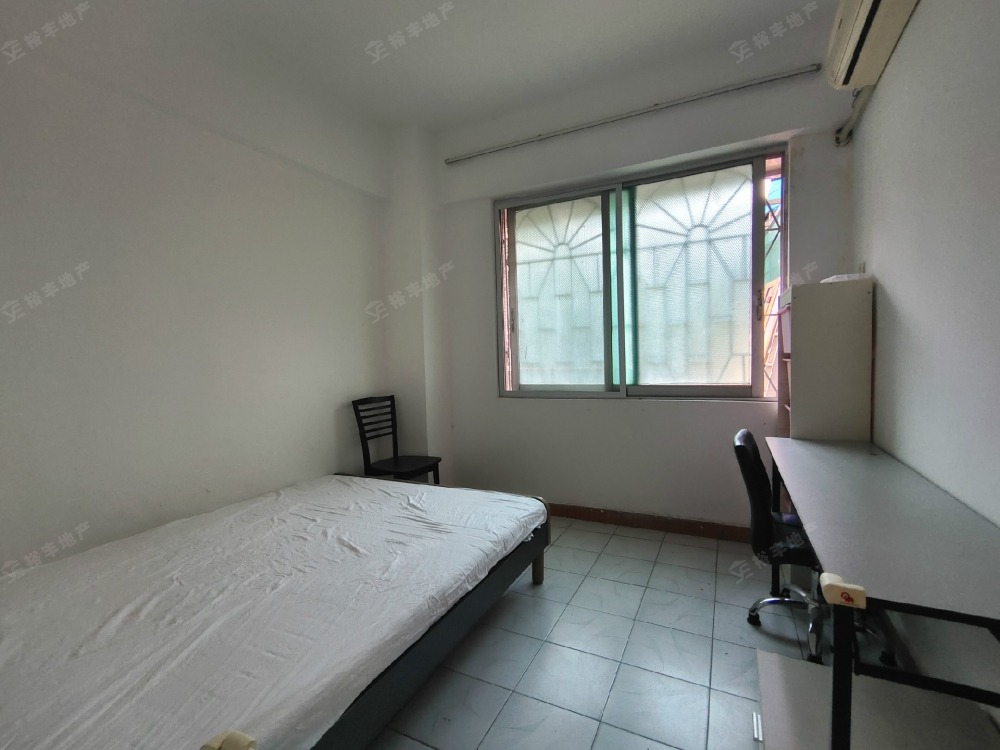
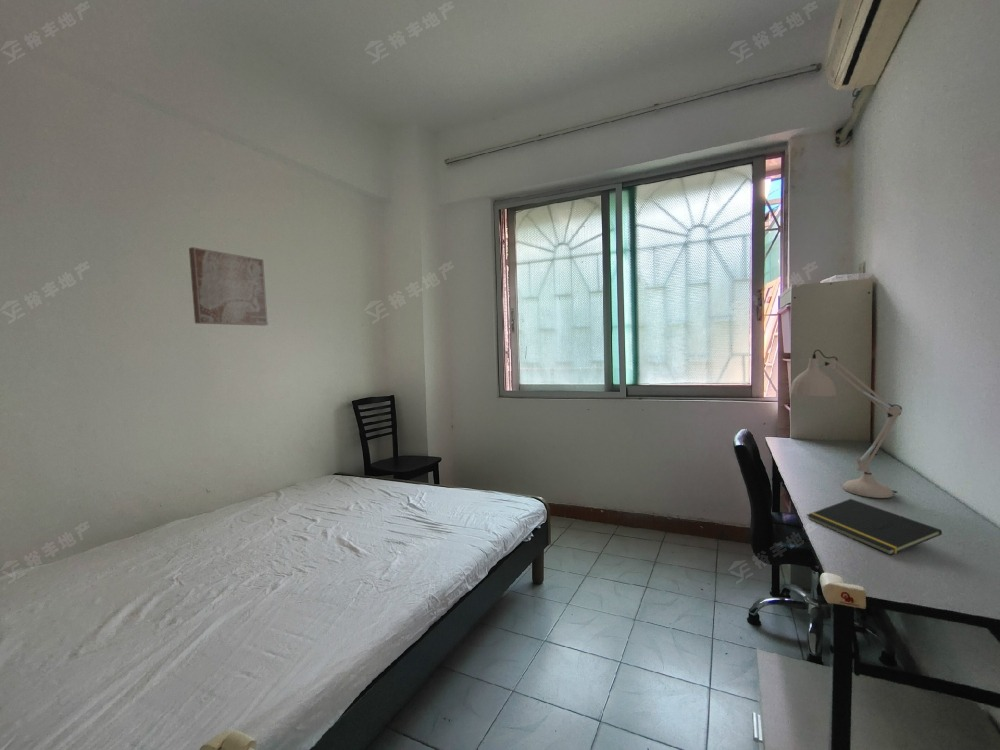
+ wall art (231, 289)
+ desk lamp (835, 395)
+ notepad (868, 524)
